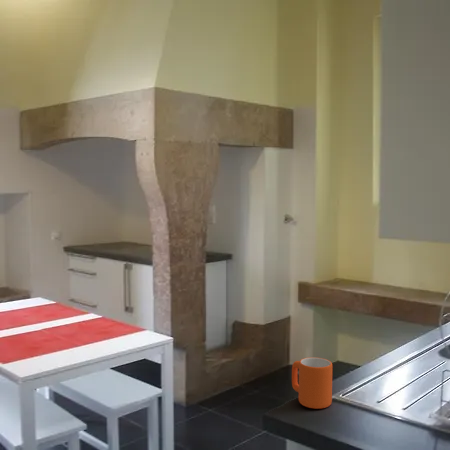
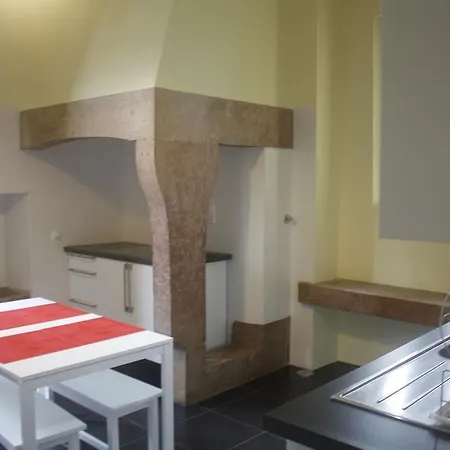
- mug (309, 382)
